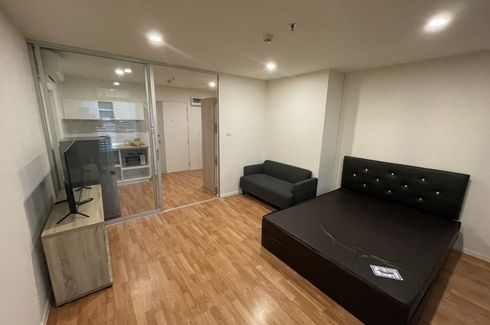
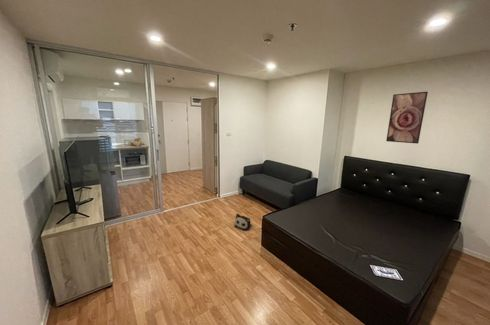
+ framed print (405, 118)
+ plush toy (244, 219)
